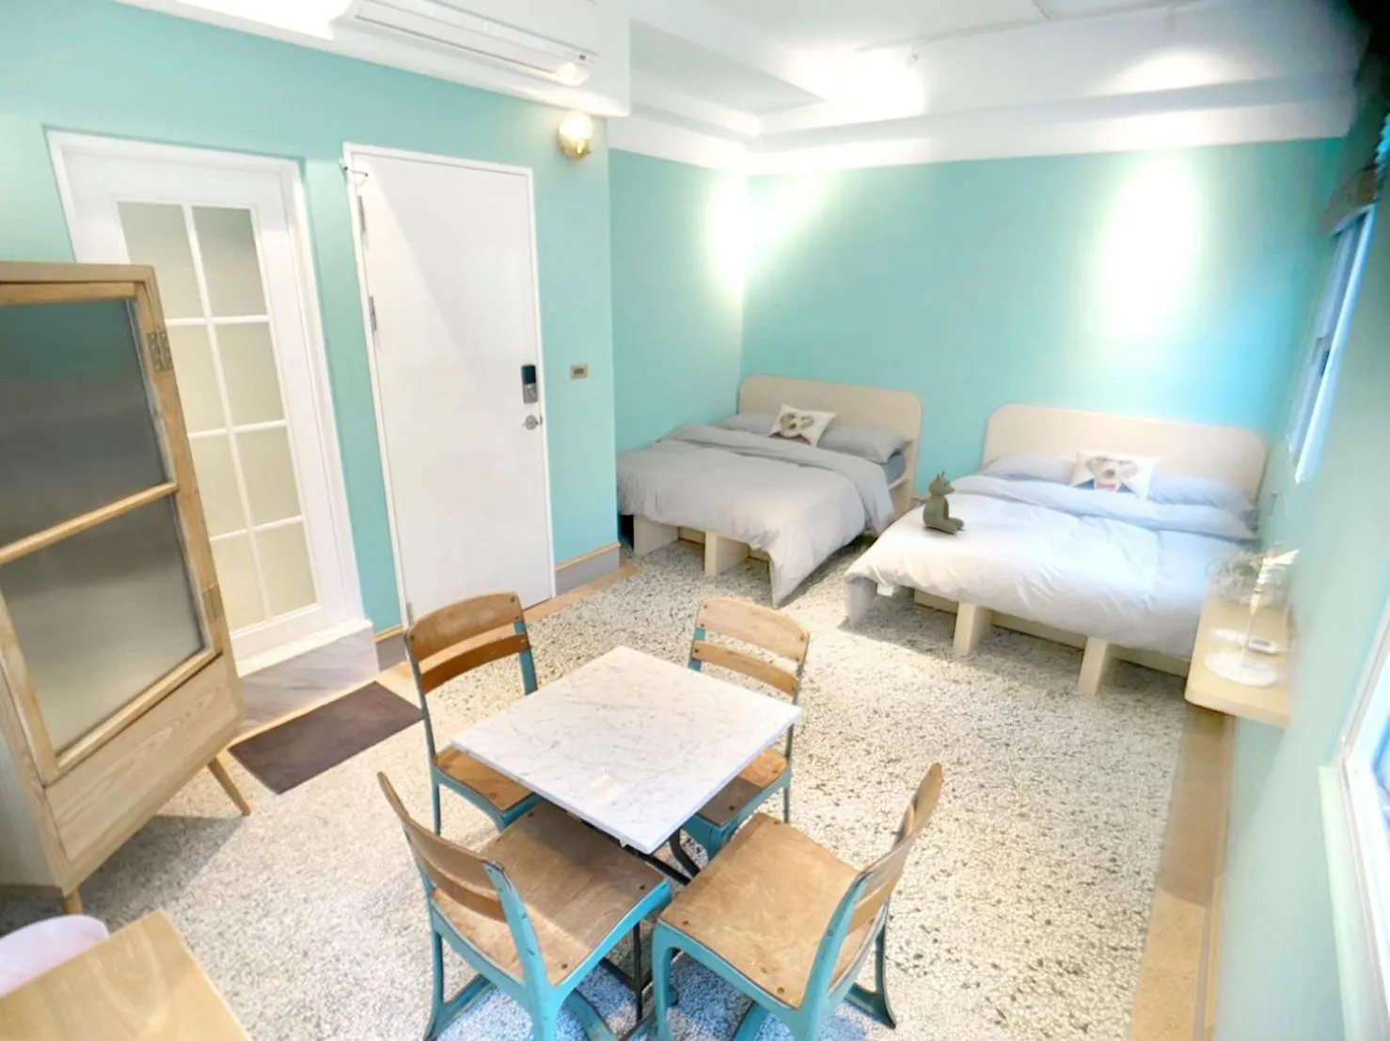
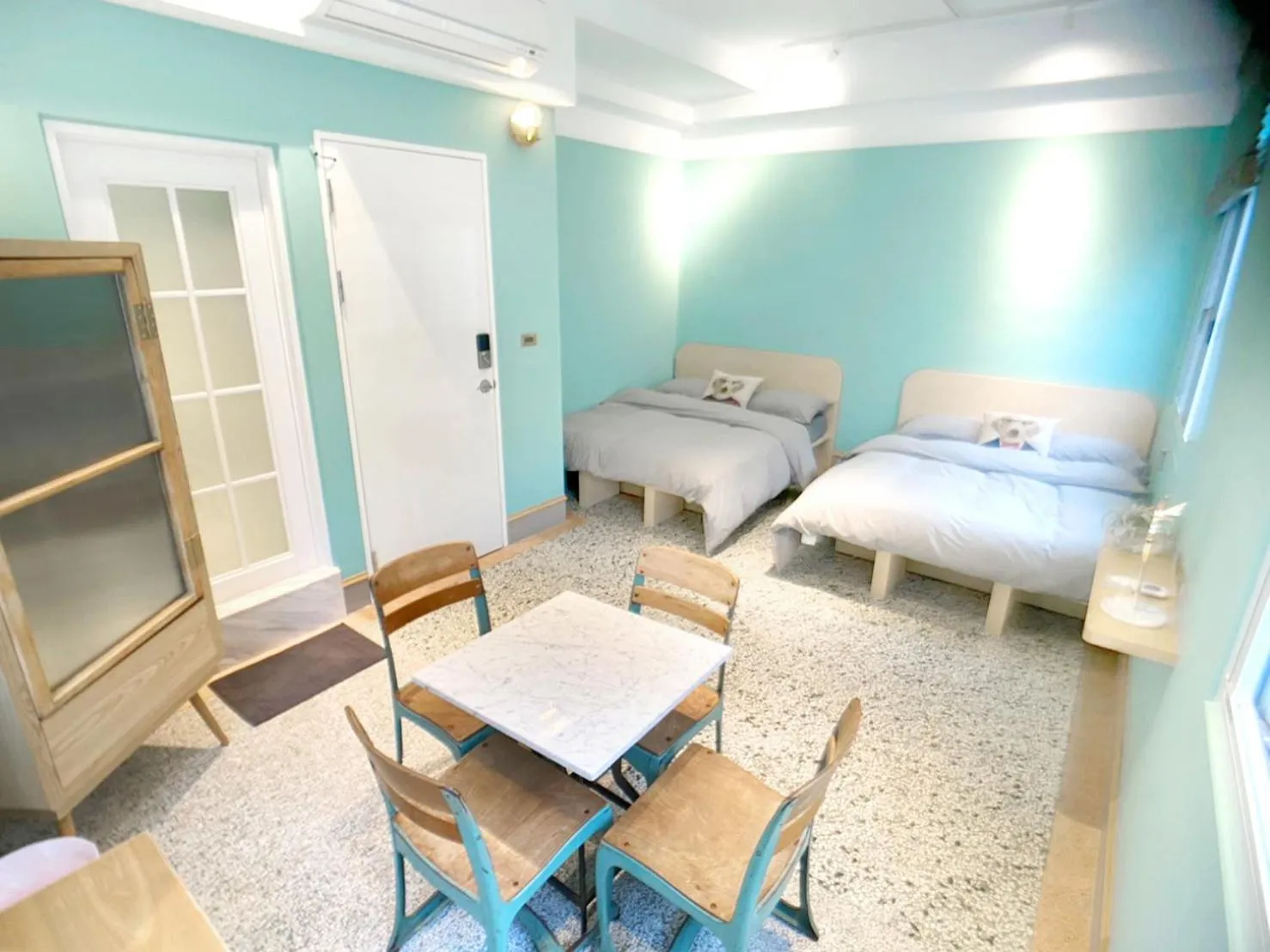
- stuffed bear (945, 501)
